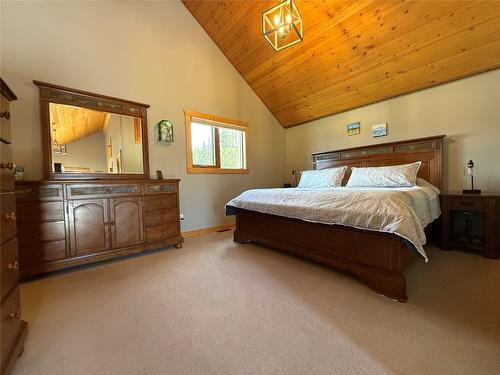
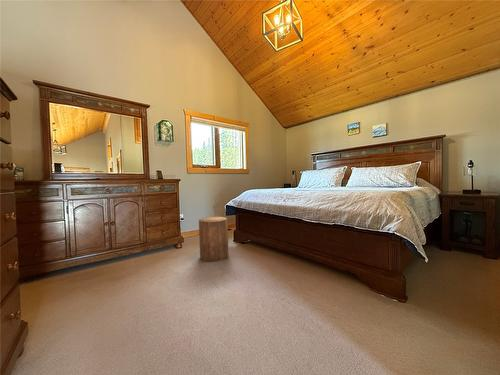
+ stool (213, 237)
